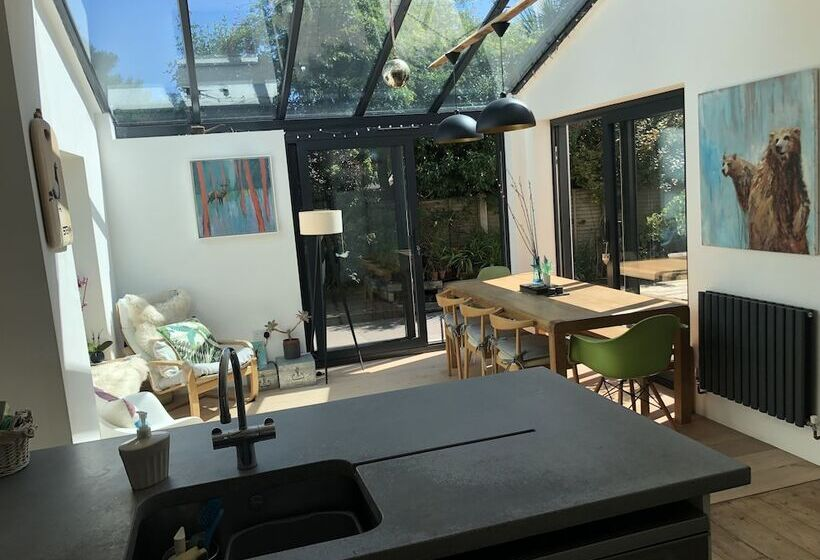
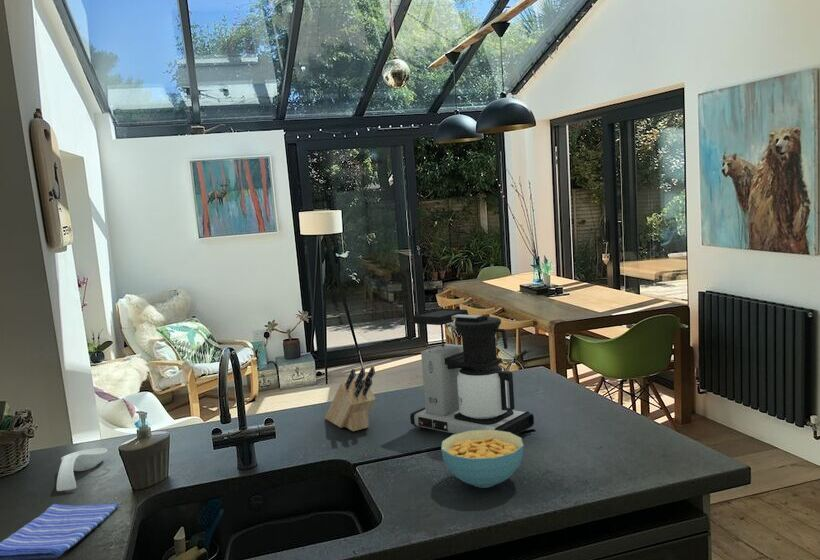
+ cereal bowl (483, 463)
+ dish towel (55, 527)
+ spoon rest (78, 462)
+ coffee maker (467, 372)
+ knife block (350, 393)
